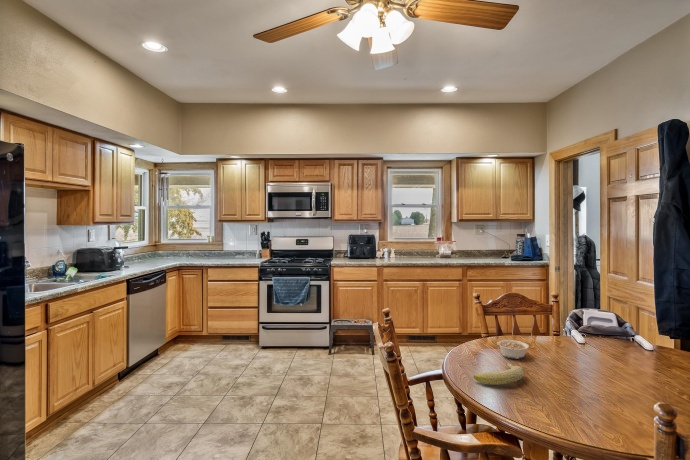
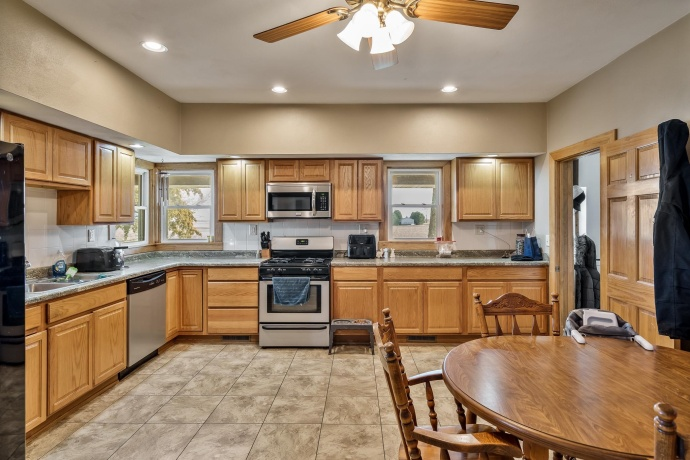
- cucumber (502, 371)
- legume (512, 349)
